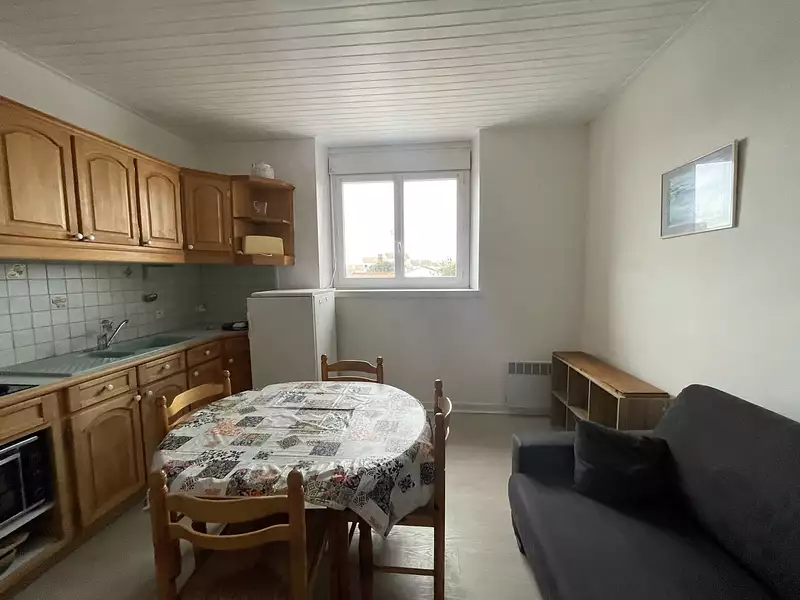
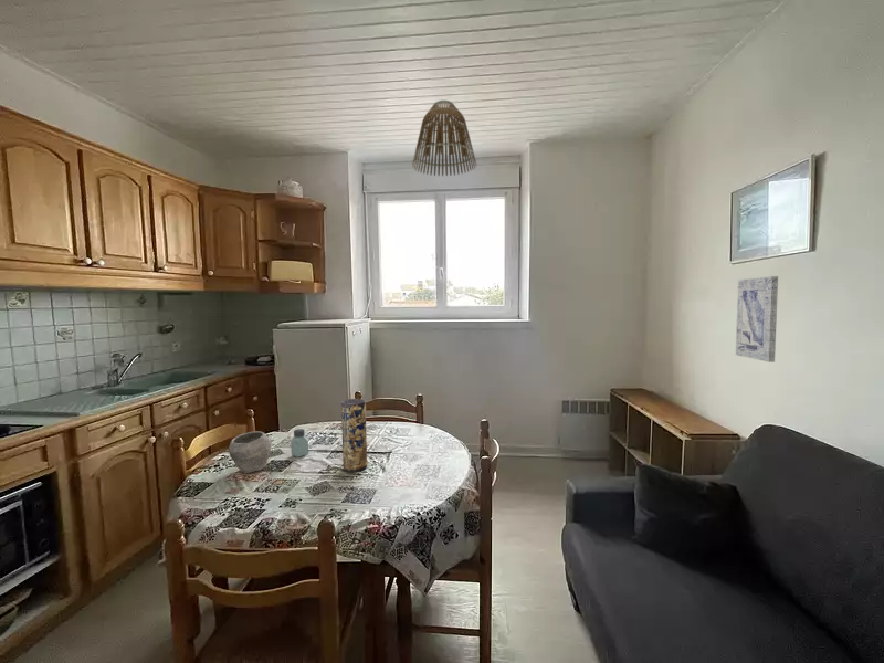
+ lamp shade (443, 135)
+ vase (354, 434)
+ saltshaker (299, 442)
+ wall art (755, 318)
+ bowl (250, 452)
